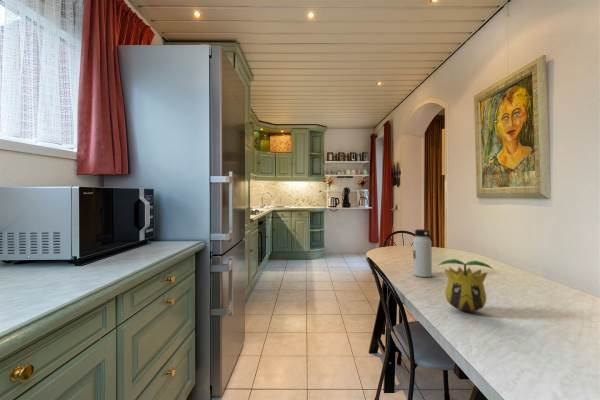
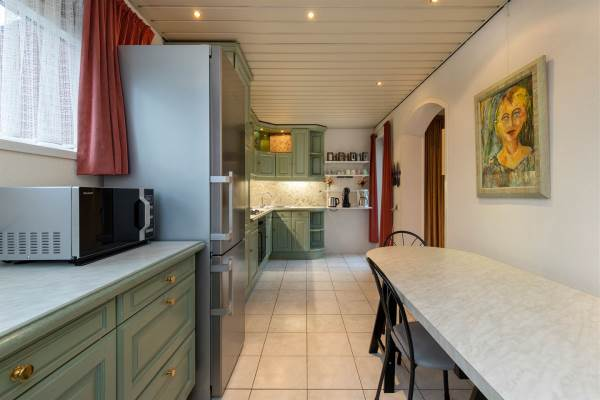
- plant pot (465, 285)
- water bottle (422, 252)
